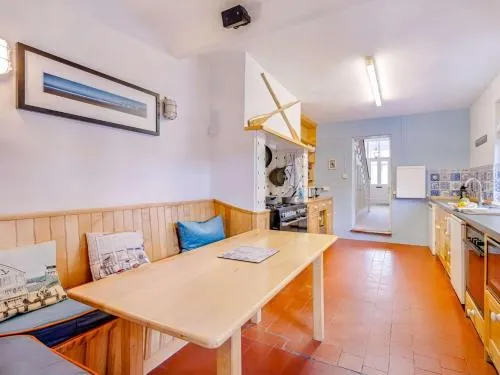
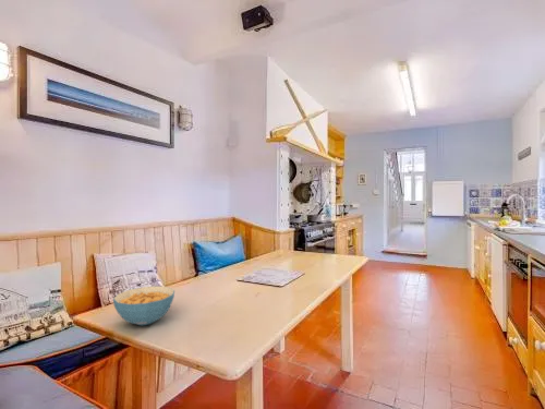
+ cereal bowl (145, 308)
